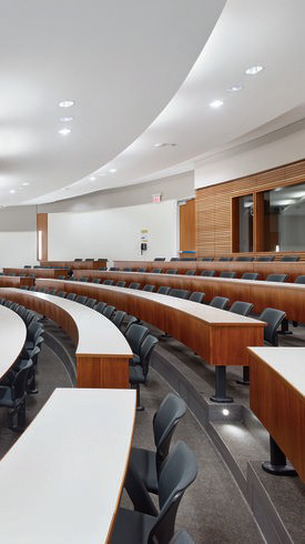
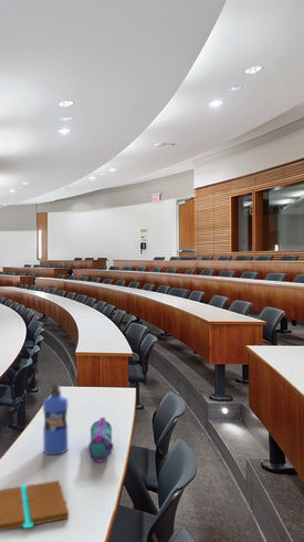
+ book (25, 503)
+ water bottle (55, 417)
+ pencil case (101, 438)
